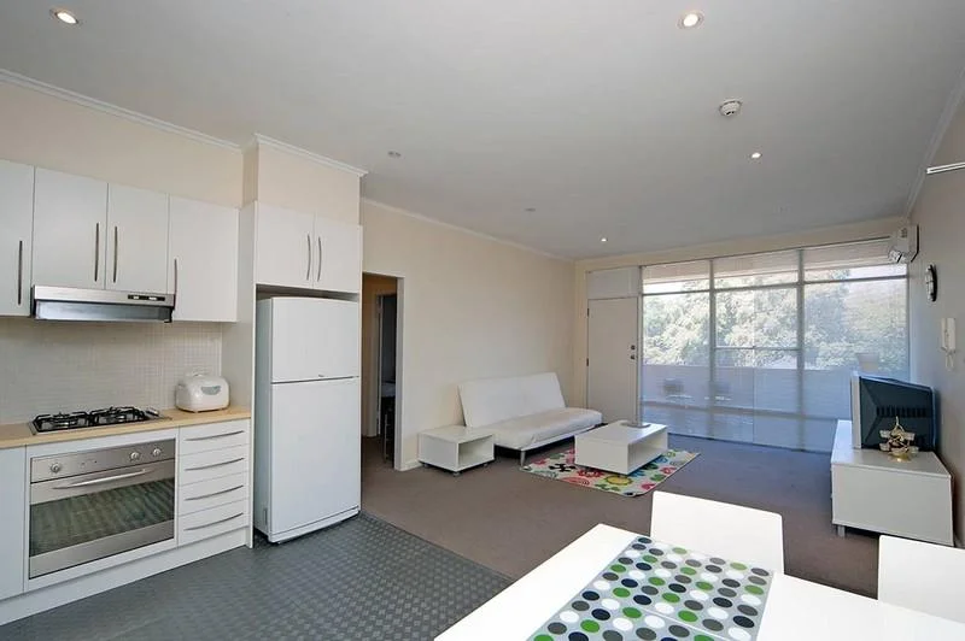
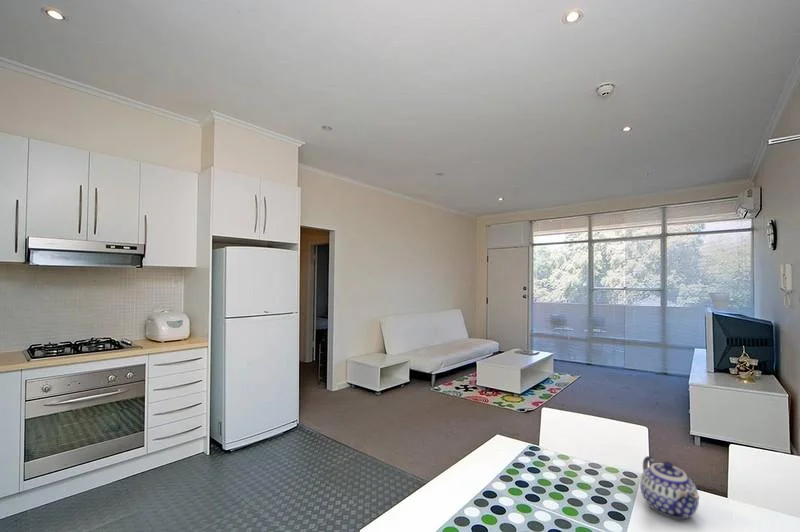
+ teapot (668, 485)
